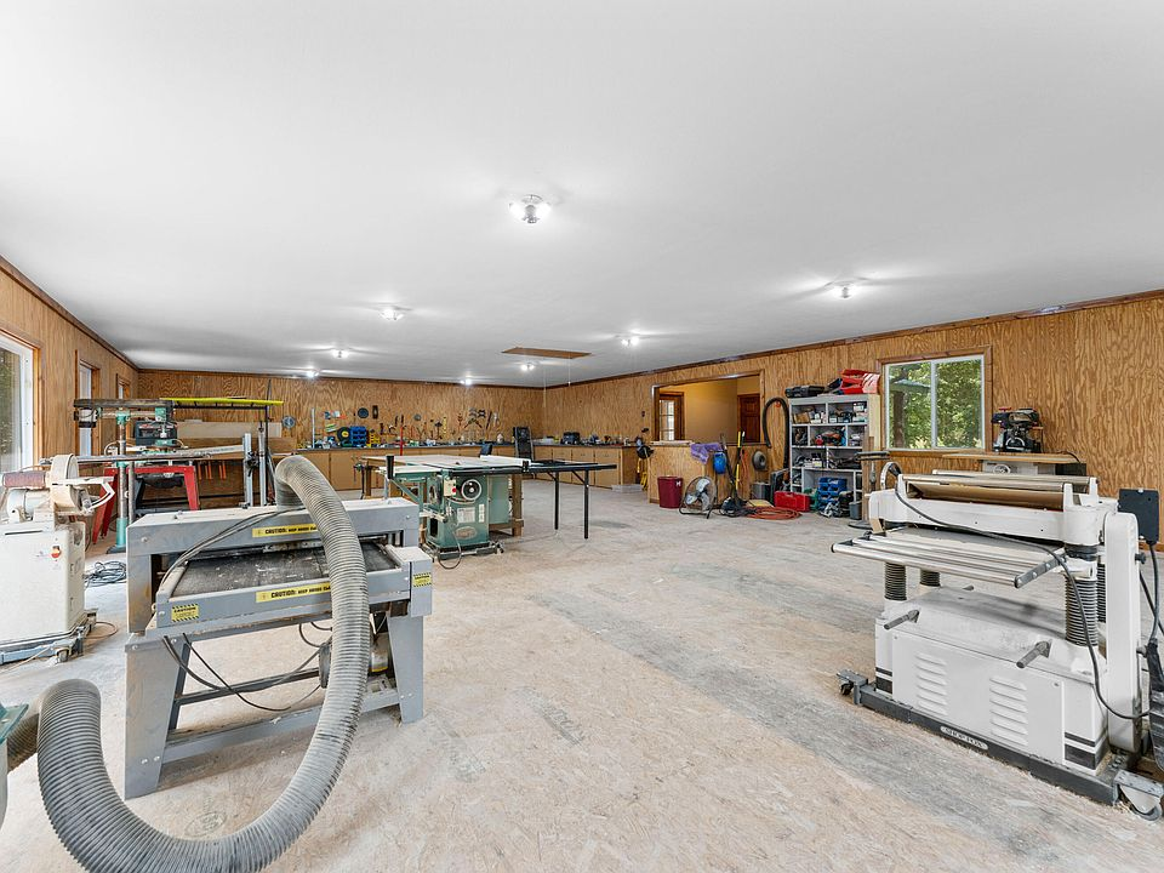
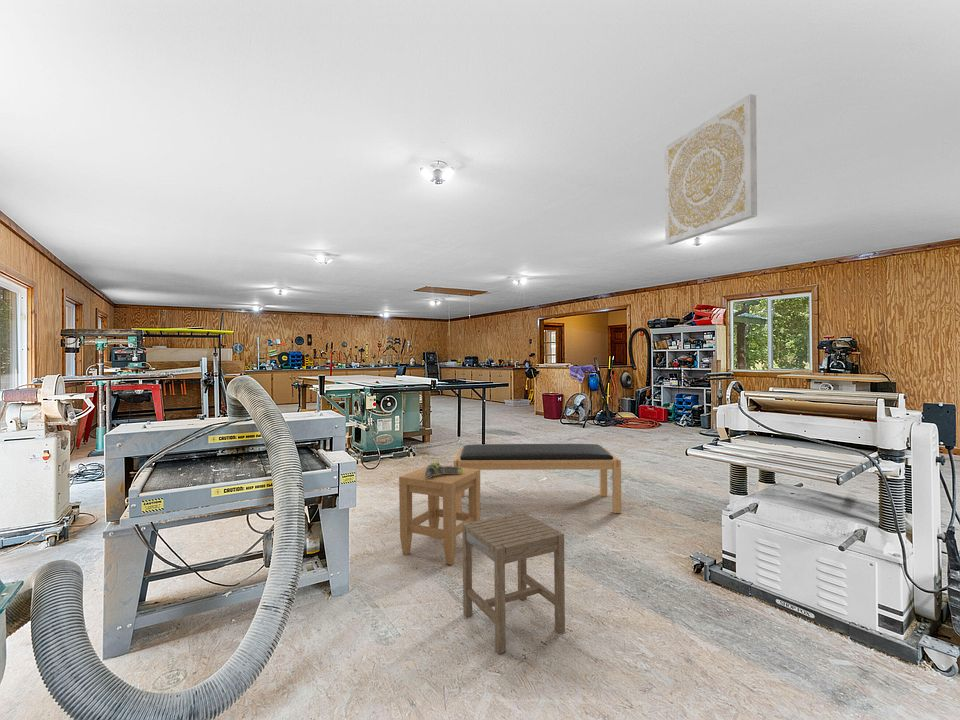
+ bench (534, 469)
+ power drill (442, 468)
+ stool (518, 575)
+ stool (441, 510)
+ light panel (705, 177)
